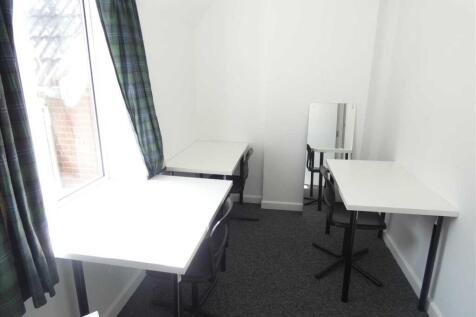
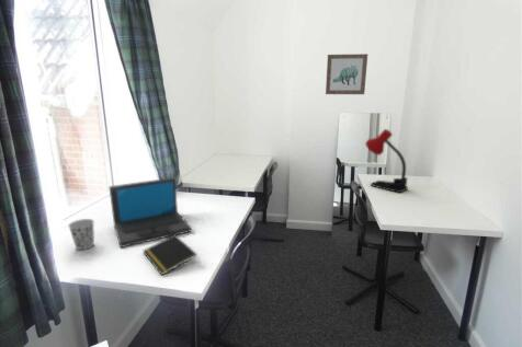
+ laptop (149, 208)
+ desk lamp (382, 152)
+ wall art (345, 74)
+ cup (82, 234)
+ notepad (169, 253)
